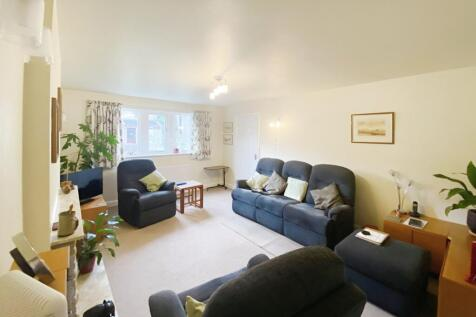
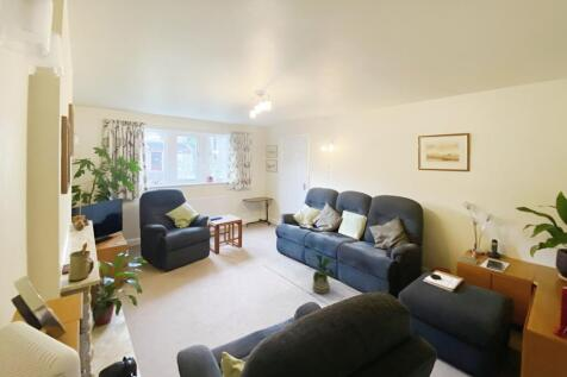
+ house plant (324, 270)
